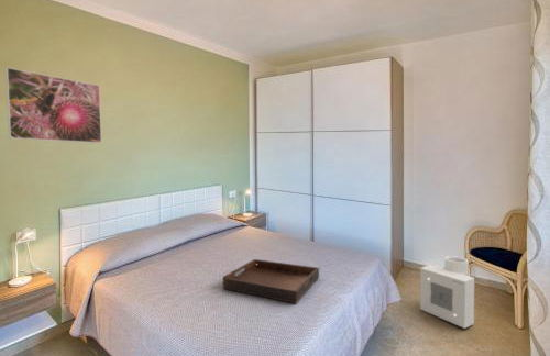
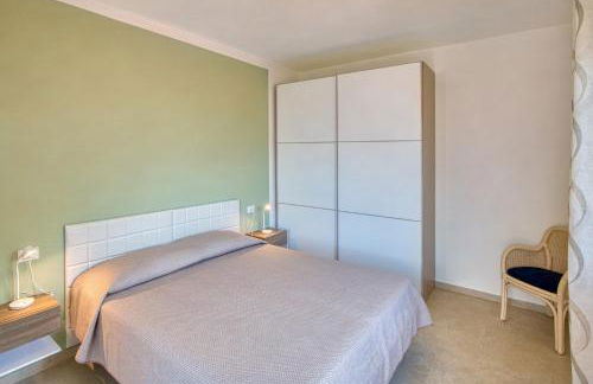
- serving tray (272, 277)
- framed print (58, 109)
- air purifier (454, 286)
